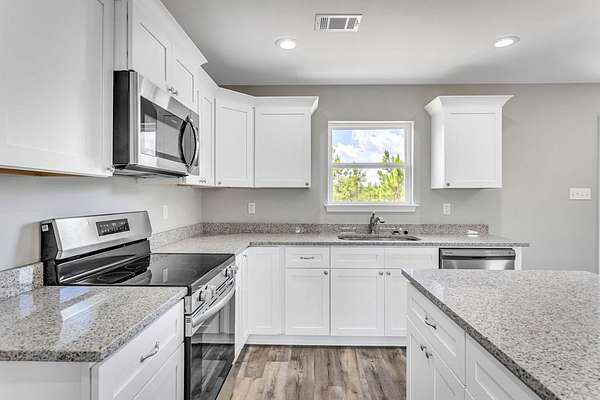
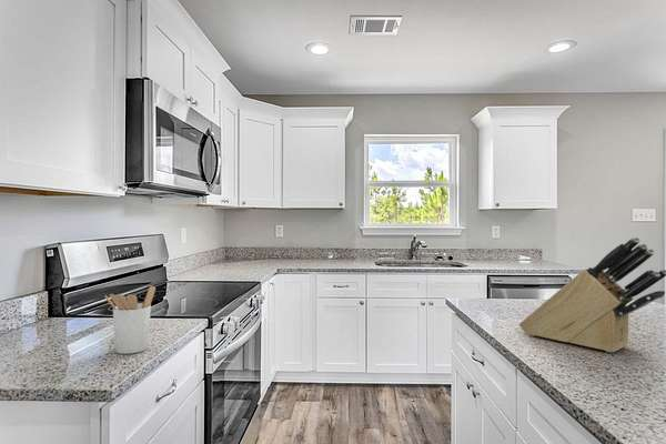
+ knife block (587, 290)
+ utensil holder (129, 319)
